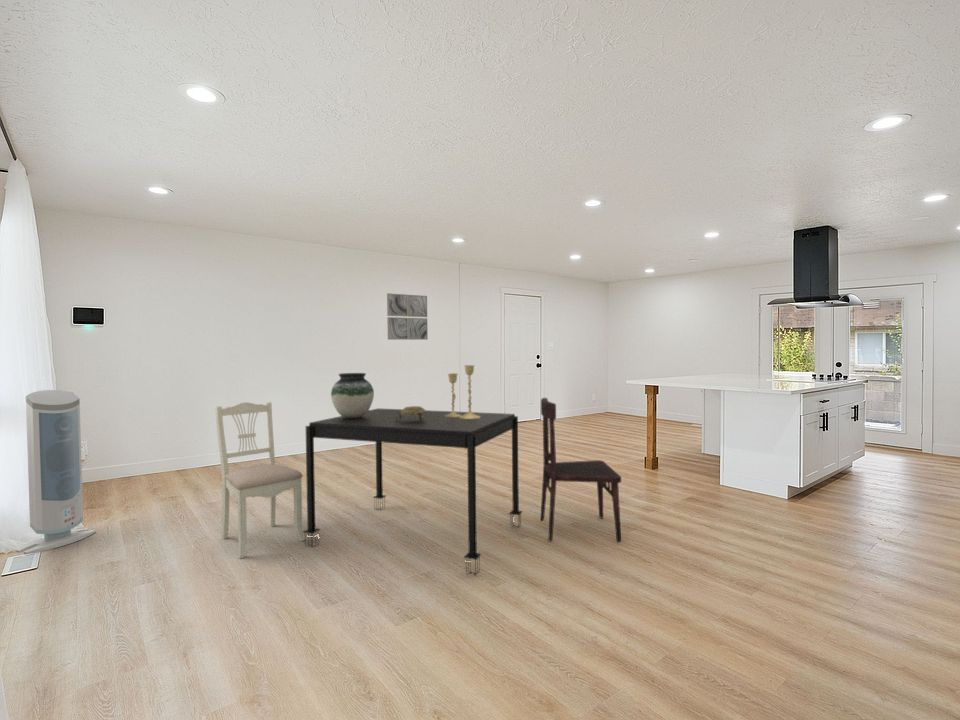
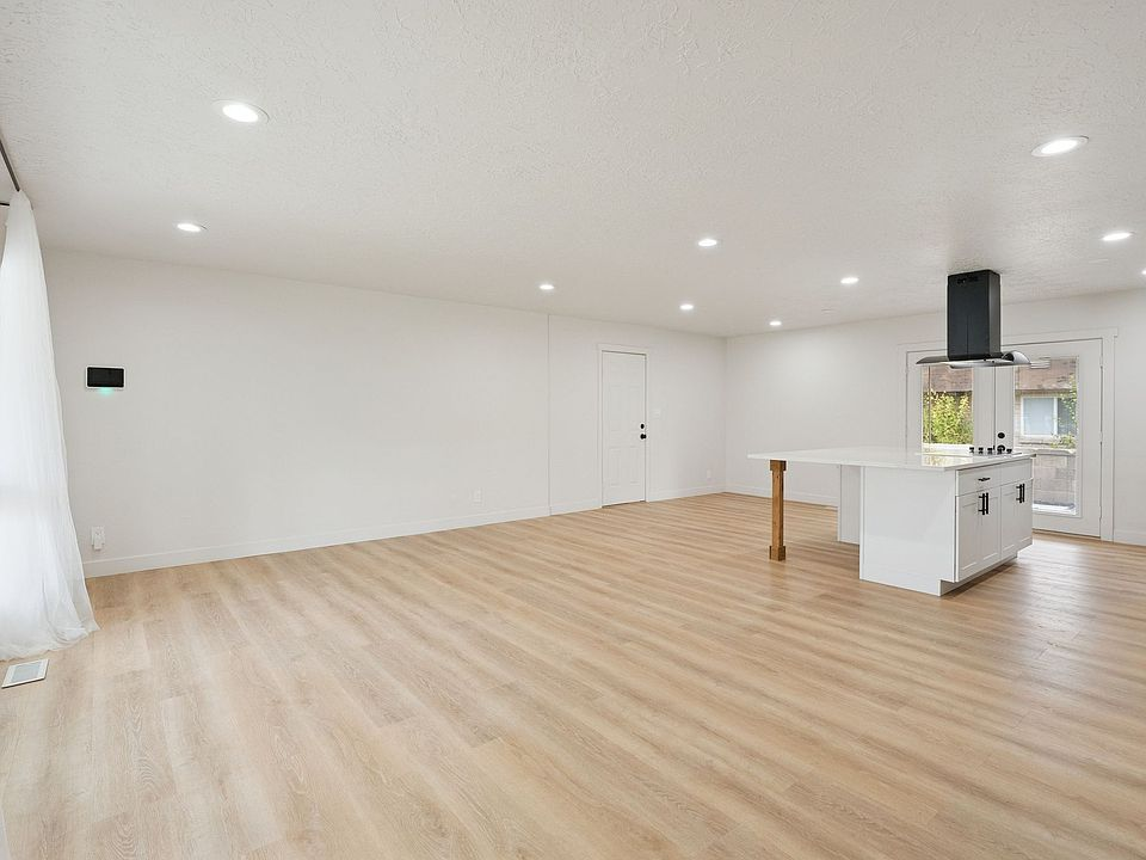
- wall art (407, 316)
- decorative bowl (412, 413)
- air purifier (55, 466)
- dining chair (577, 464)
- candlestick (468, 390)
- vase (352, 395)
- dining chair (259, 472)
- dining table (417, 444)
